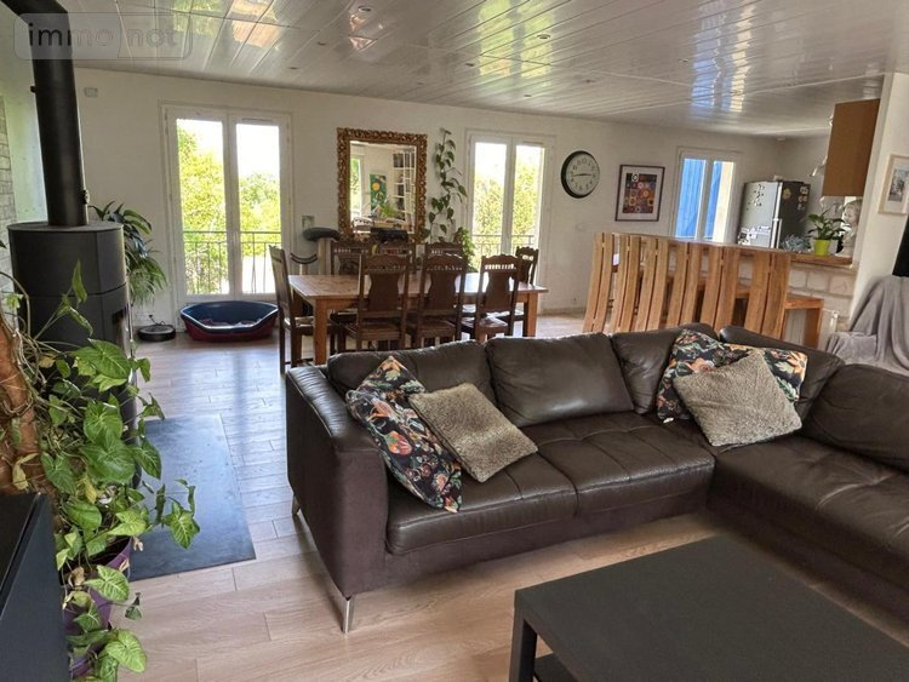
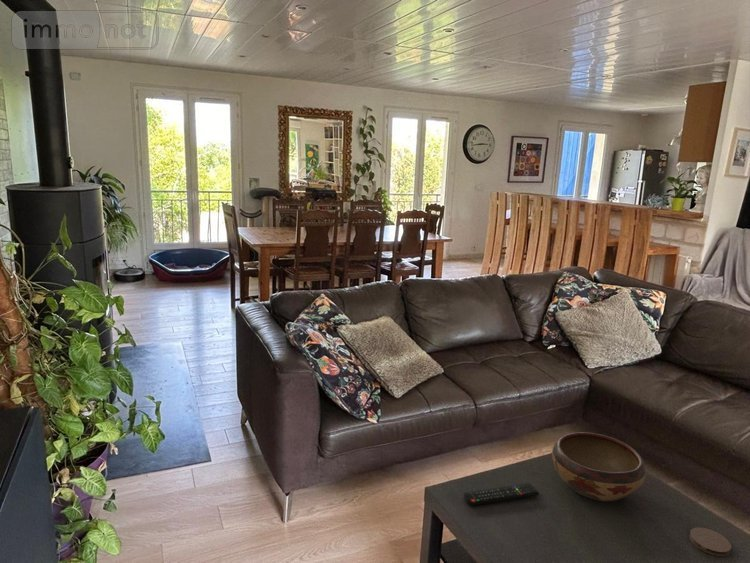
+ coaster (709, 541)
+ decorative bowl (596, 469)
+ remote control (500, 494)
